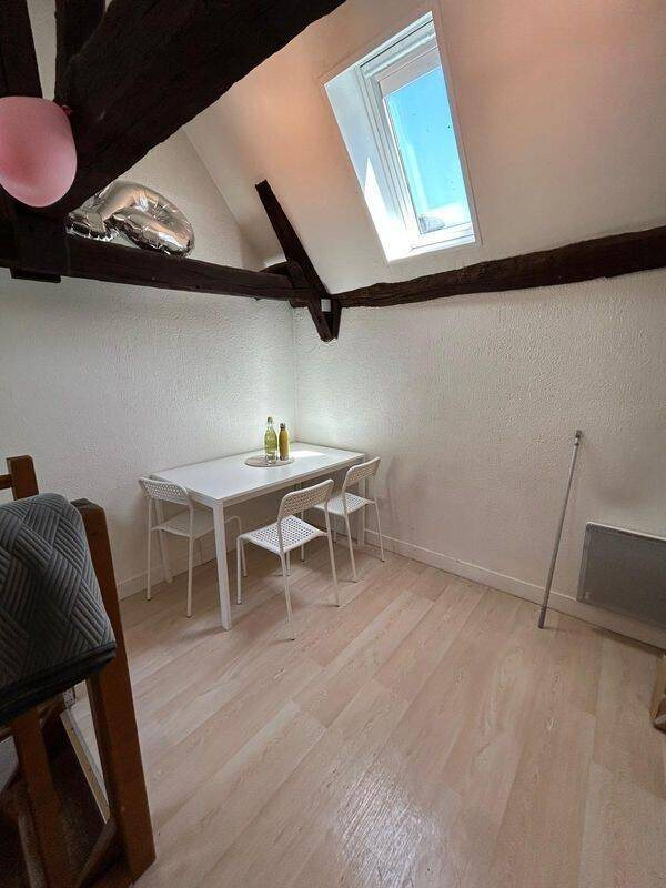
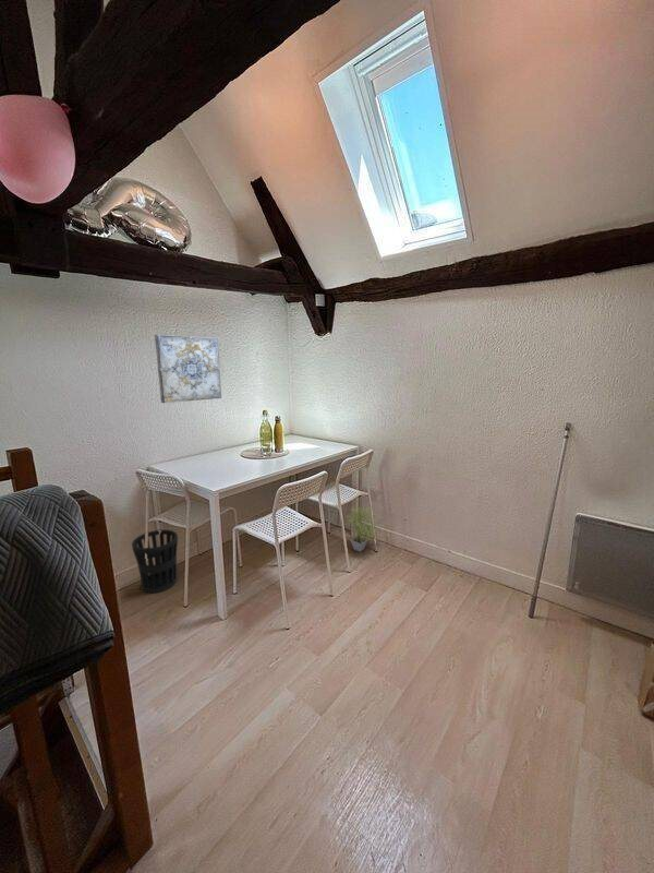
+ potted plant (363, 527)
+ wall art (190, 369)
+ wastebasket (157, 561)
